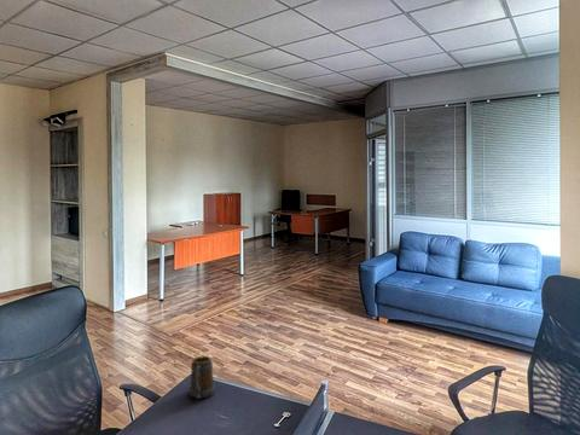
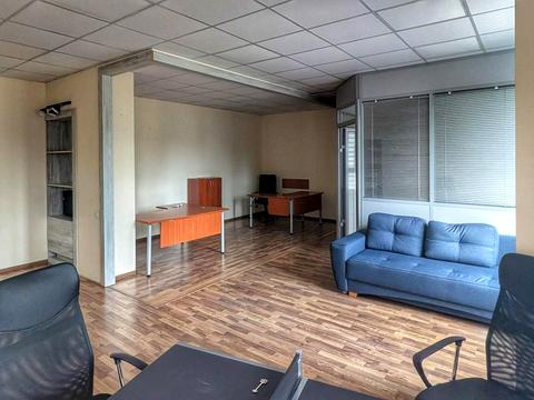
- mug (201, 378)
